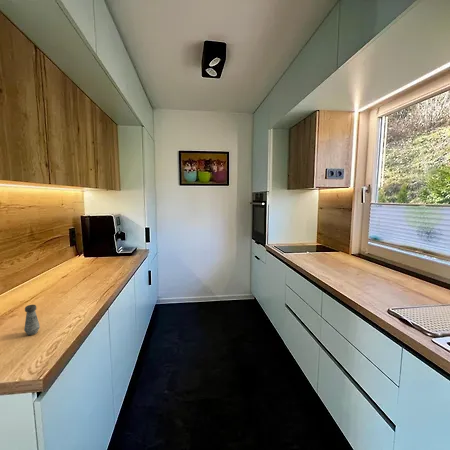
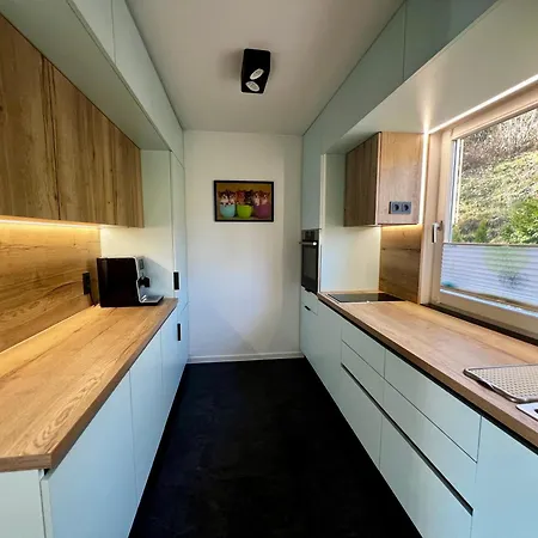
- salt shaker (31, 319)
